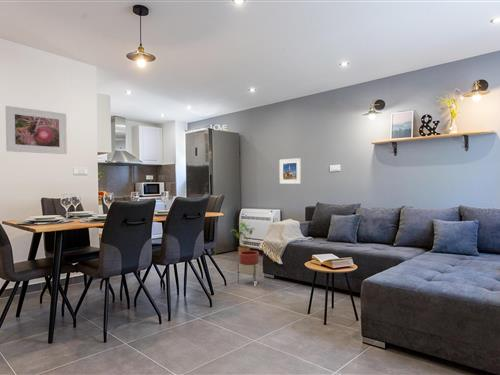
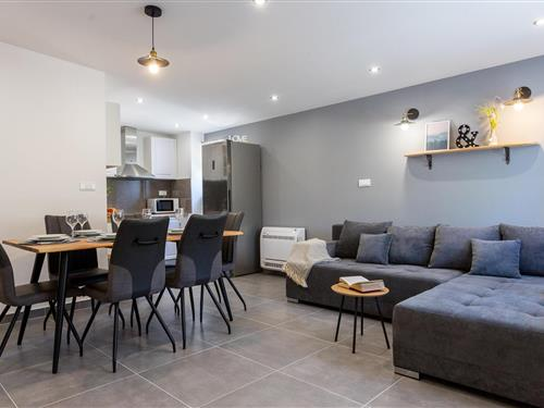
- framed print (37, 131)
- planter (248, 267)
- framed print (289, 171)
- house plant (241, 240)
